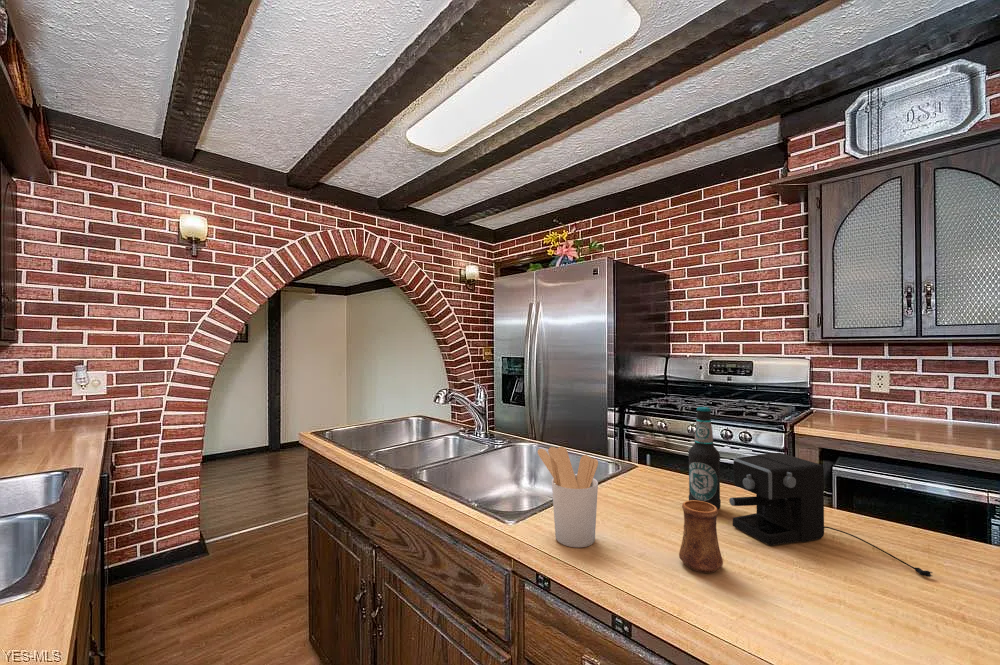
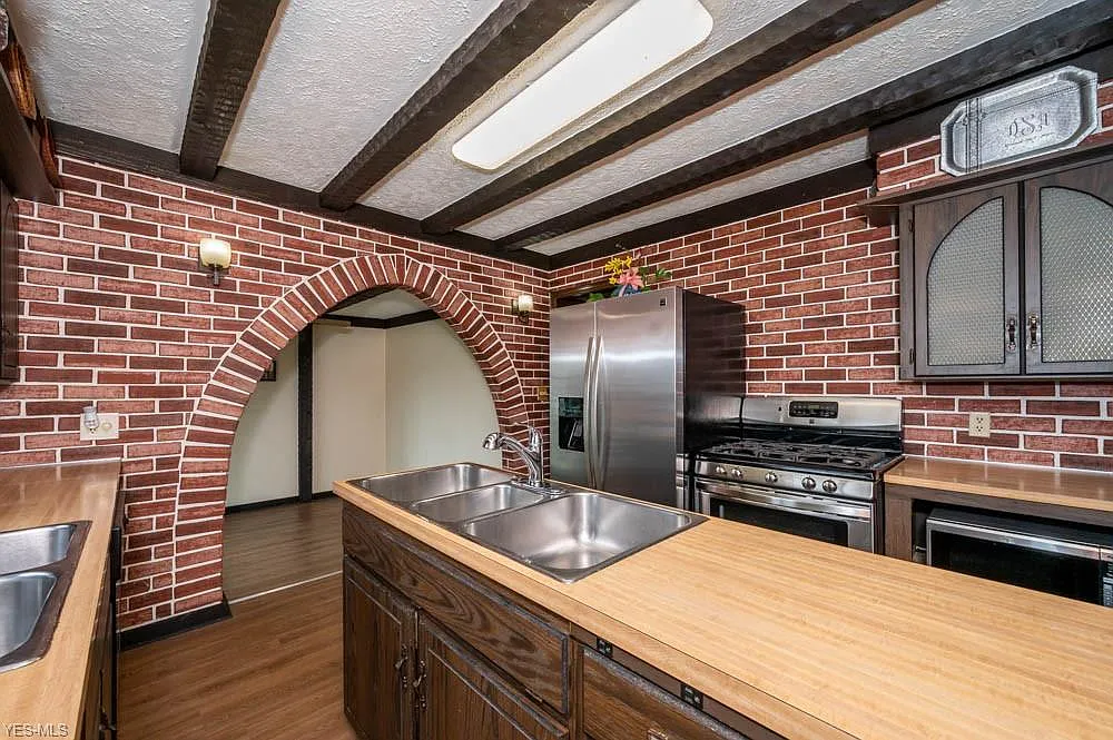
- coffee maker (816, 510)
- cup (700, 535)
- bottle (704, 457)
- utensil holder (567, 491)
